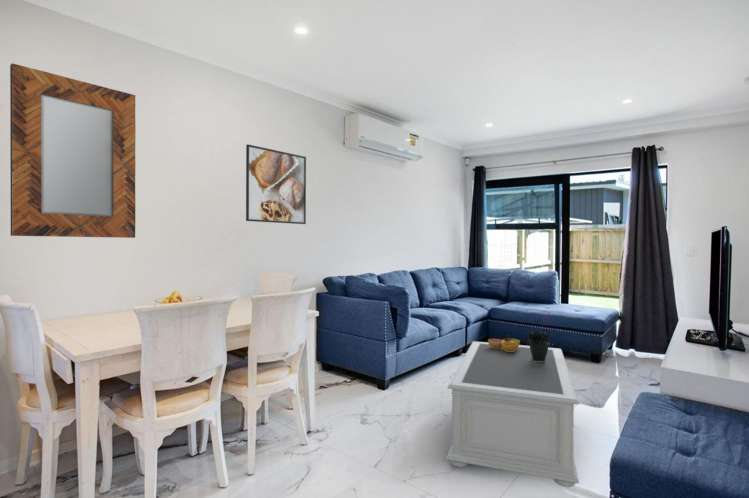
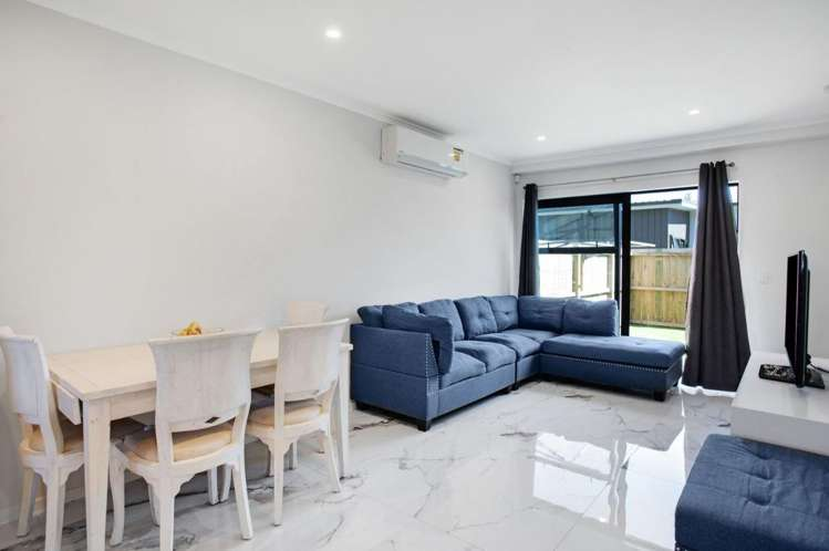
- potted plant (538, 334)
- decorative bowl (506, 342)
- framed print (277, 186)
- home mirror (78, 159)
- coffee table (512, 398)
